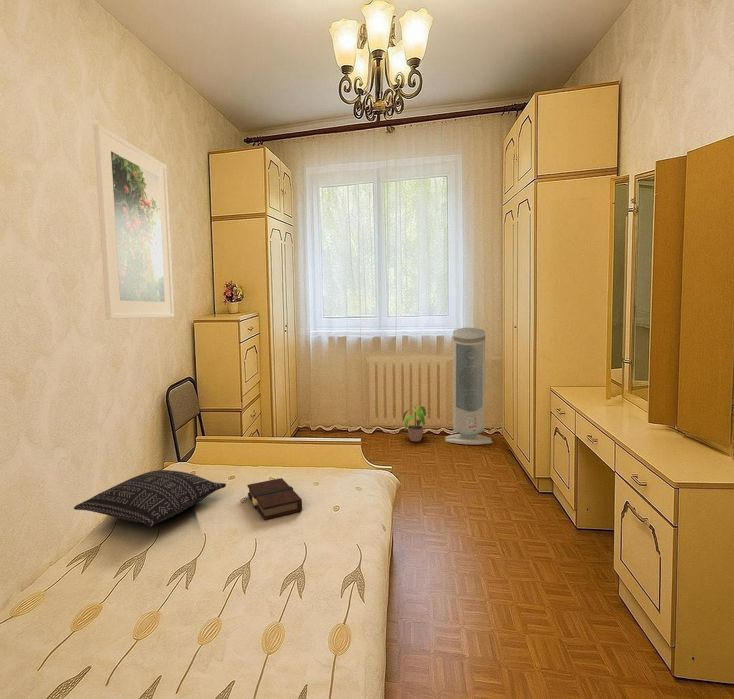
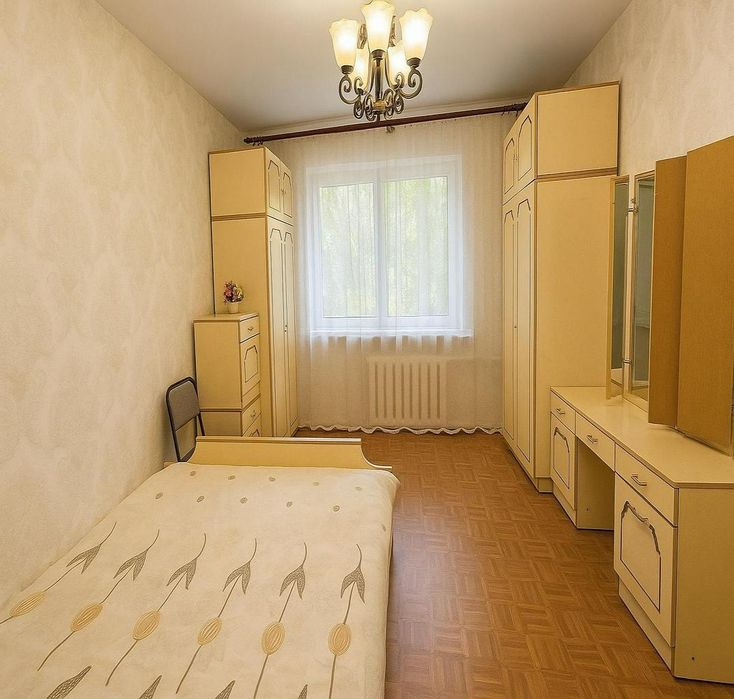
- book (273, 497)
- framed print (139, 233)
- pillow (154, 495)
- potted plant (415, 423)
- air purifier (468, 384)
